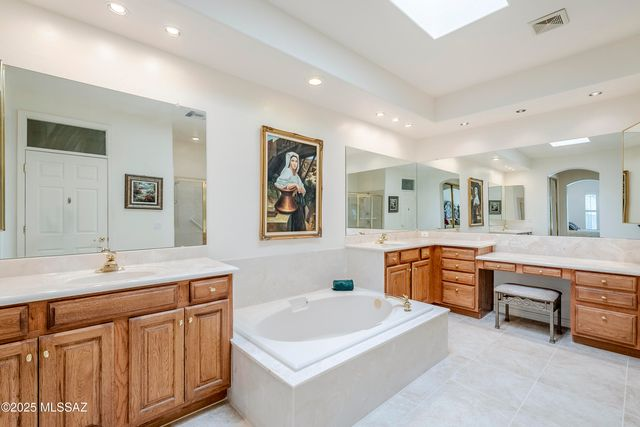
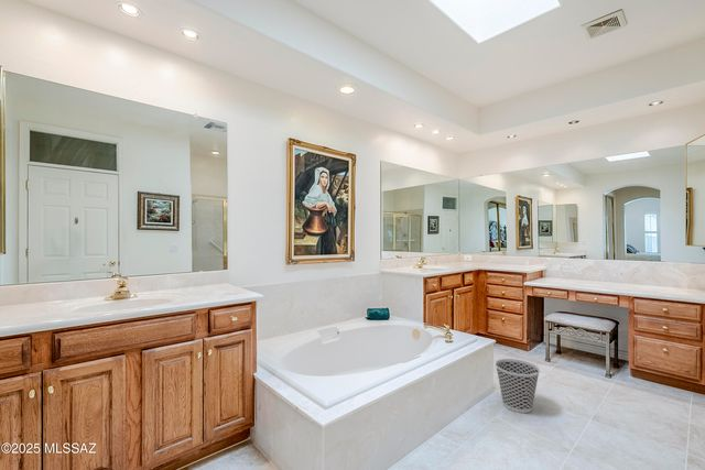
+ wastebasket (517, 385)
